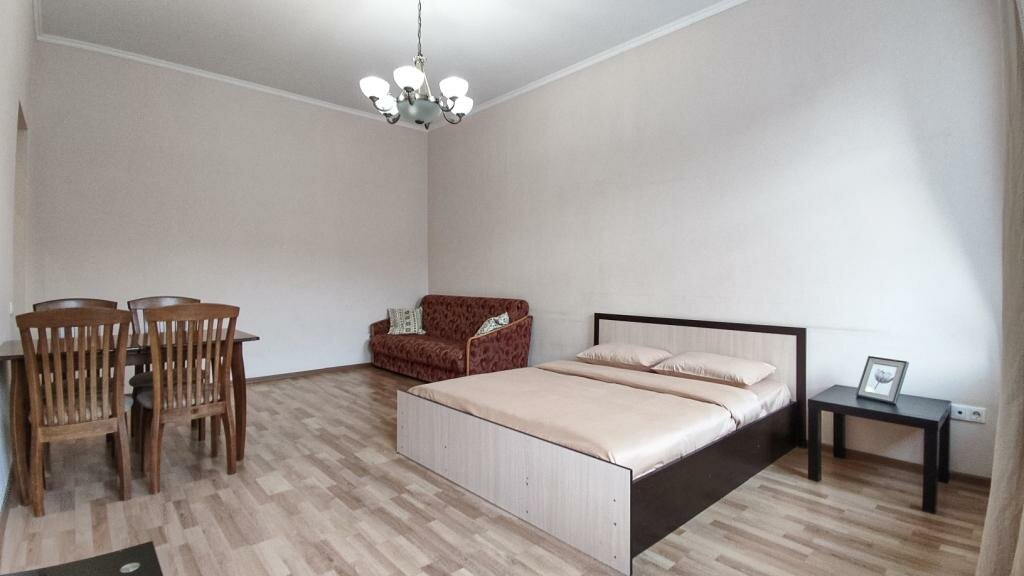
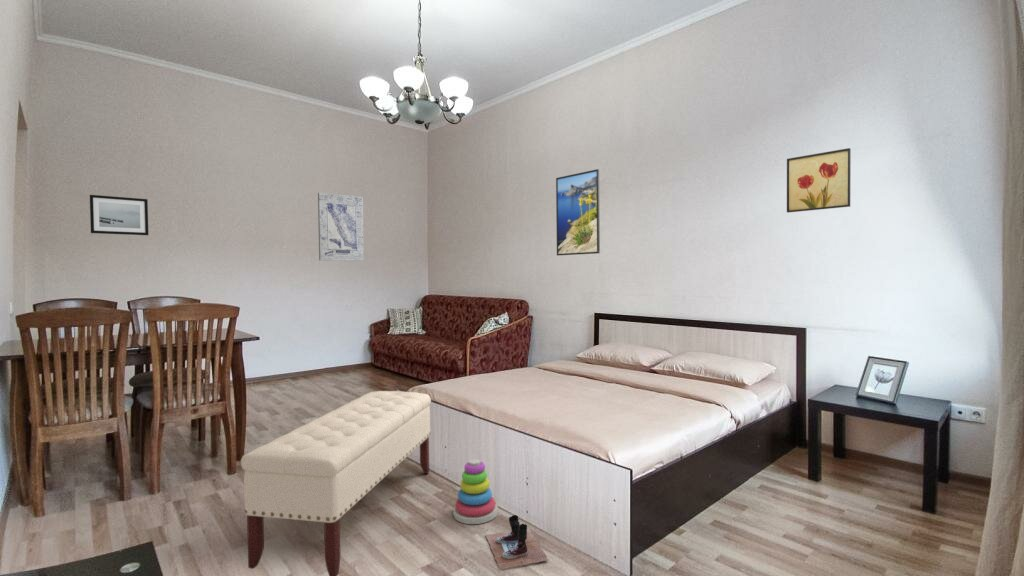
+ wall art (817, 181)
+ wall art (341, 227)
+ shoe (515, 534)
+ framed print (577, 214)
+ bench (355, 463)
+ stacking toy (475, 487)
+ wall art (119, 215)
